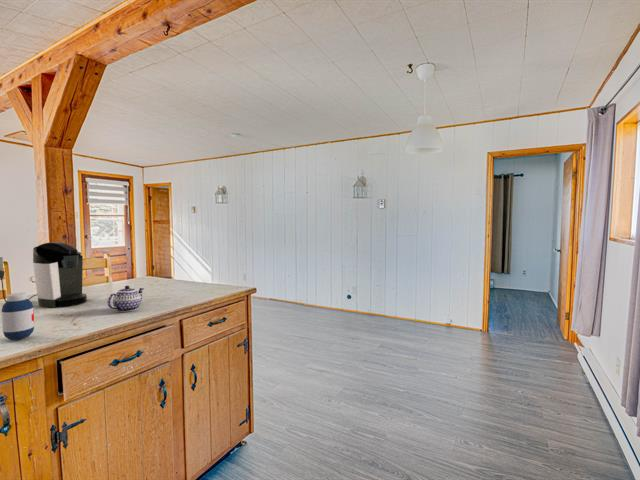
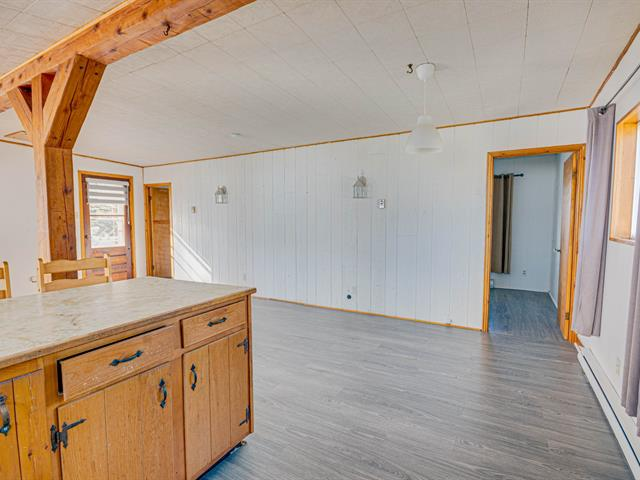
- medicine bottle (18, 316)
- teapot (127, 297)
- coffee maker (48, 274)
